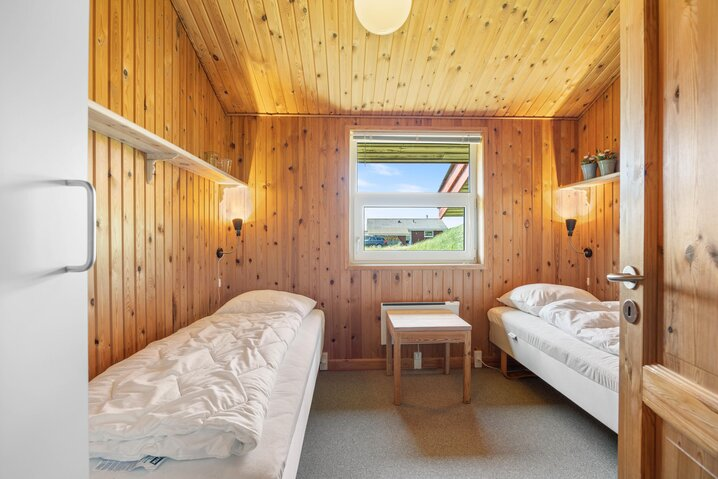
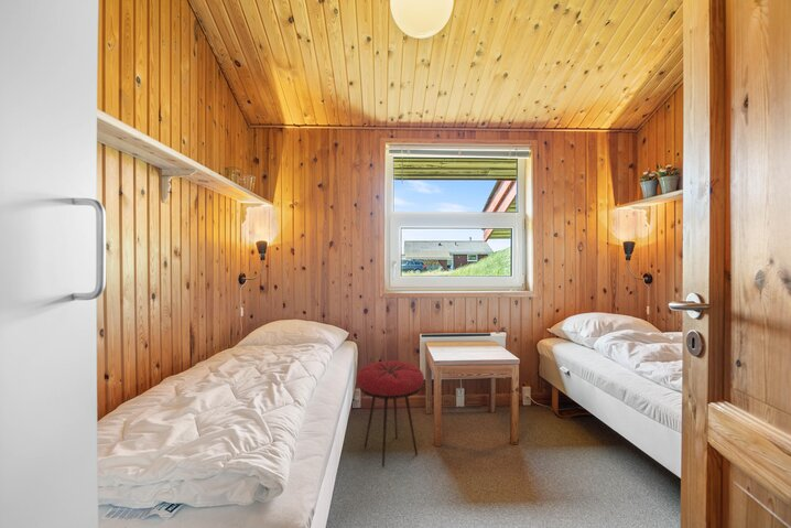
+ stool (387, 407)
